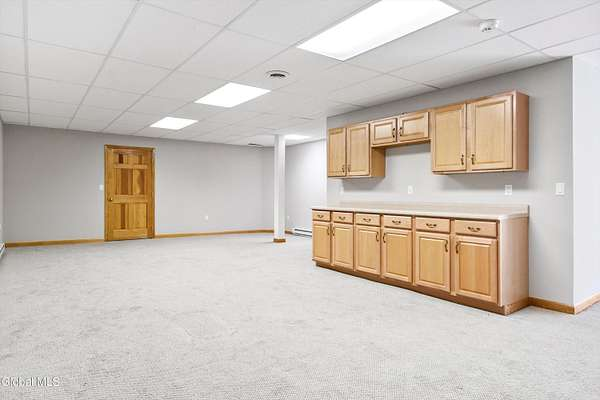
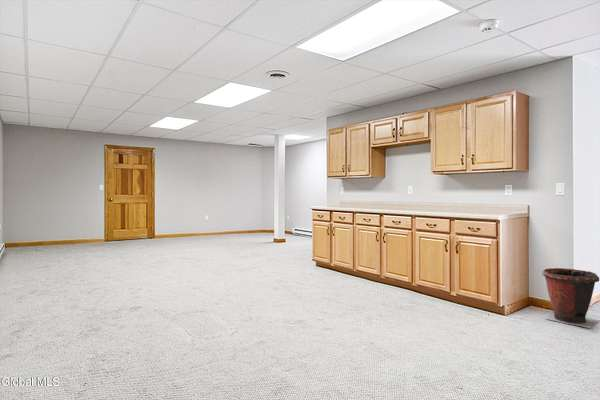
+ waste bin (570, 294)
